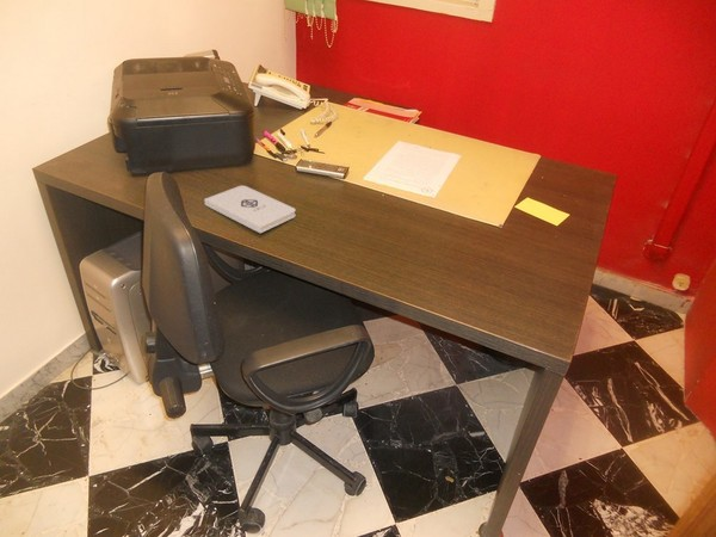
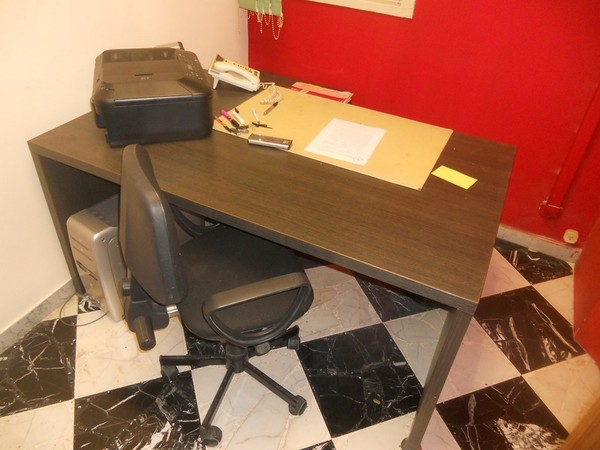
- notepad (251, 206)
